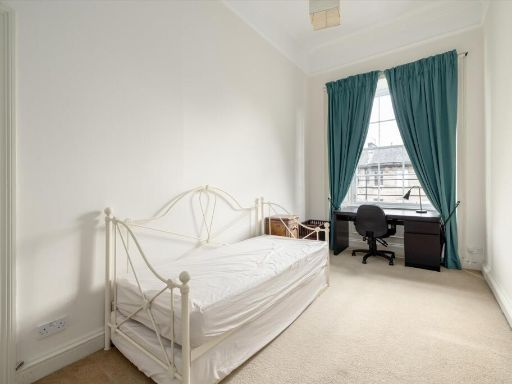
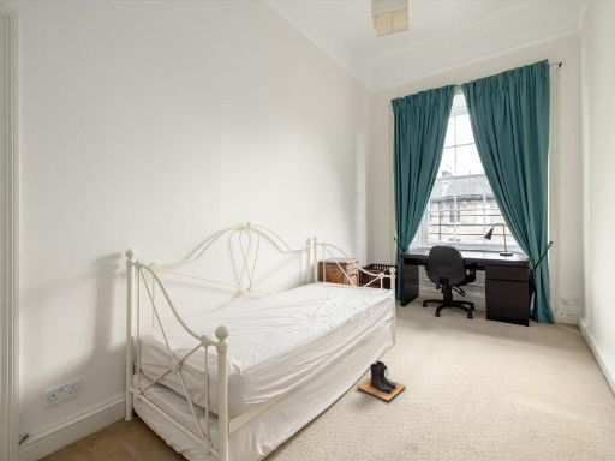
+ boots (381, 376)
